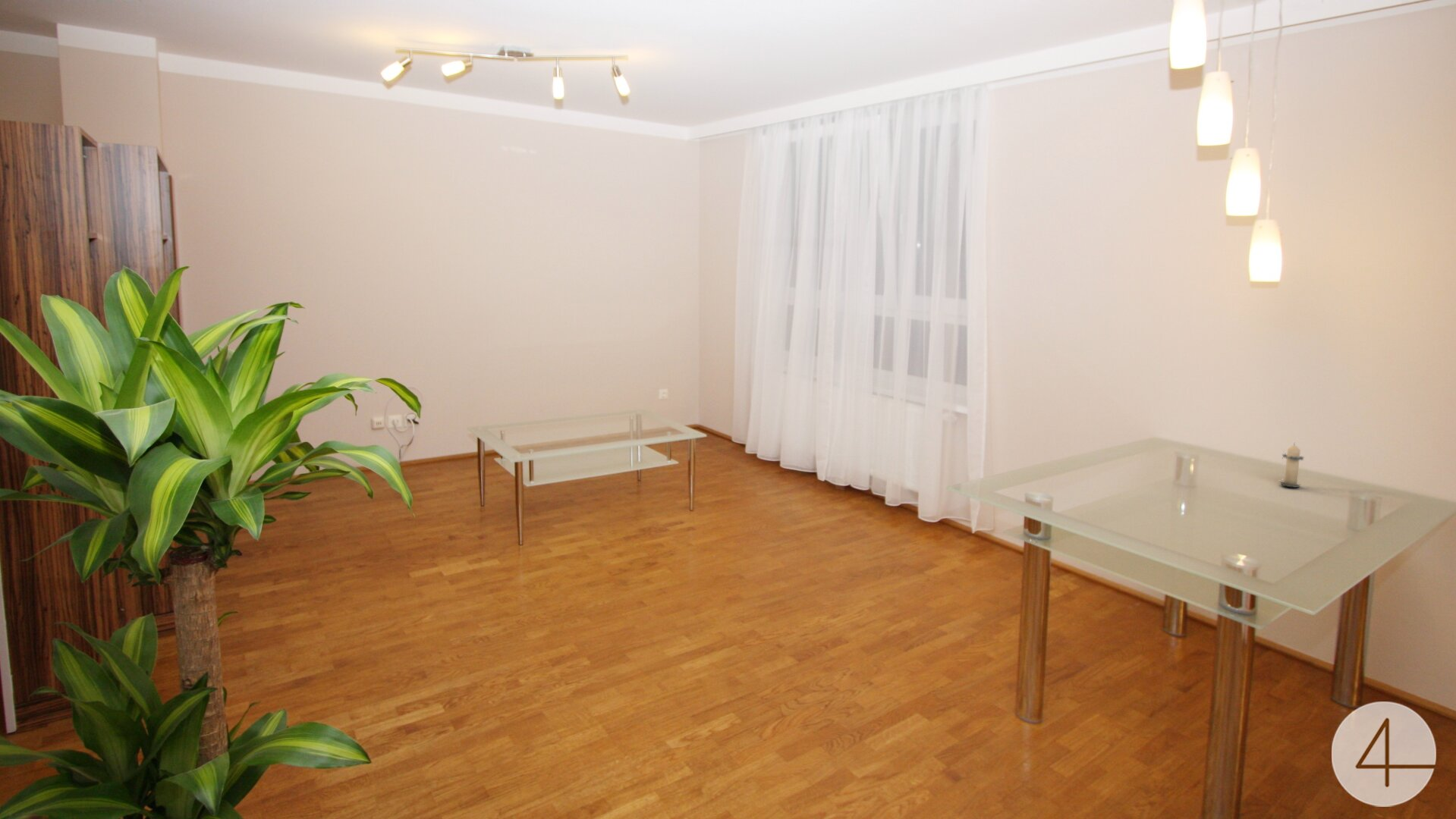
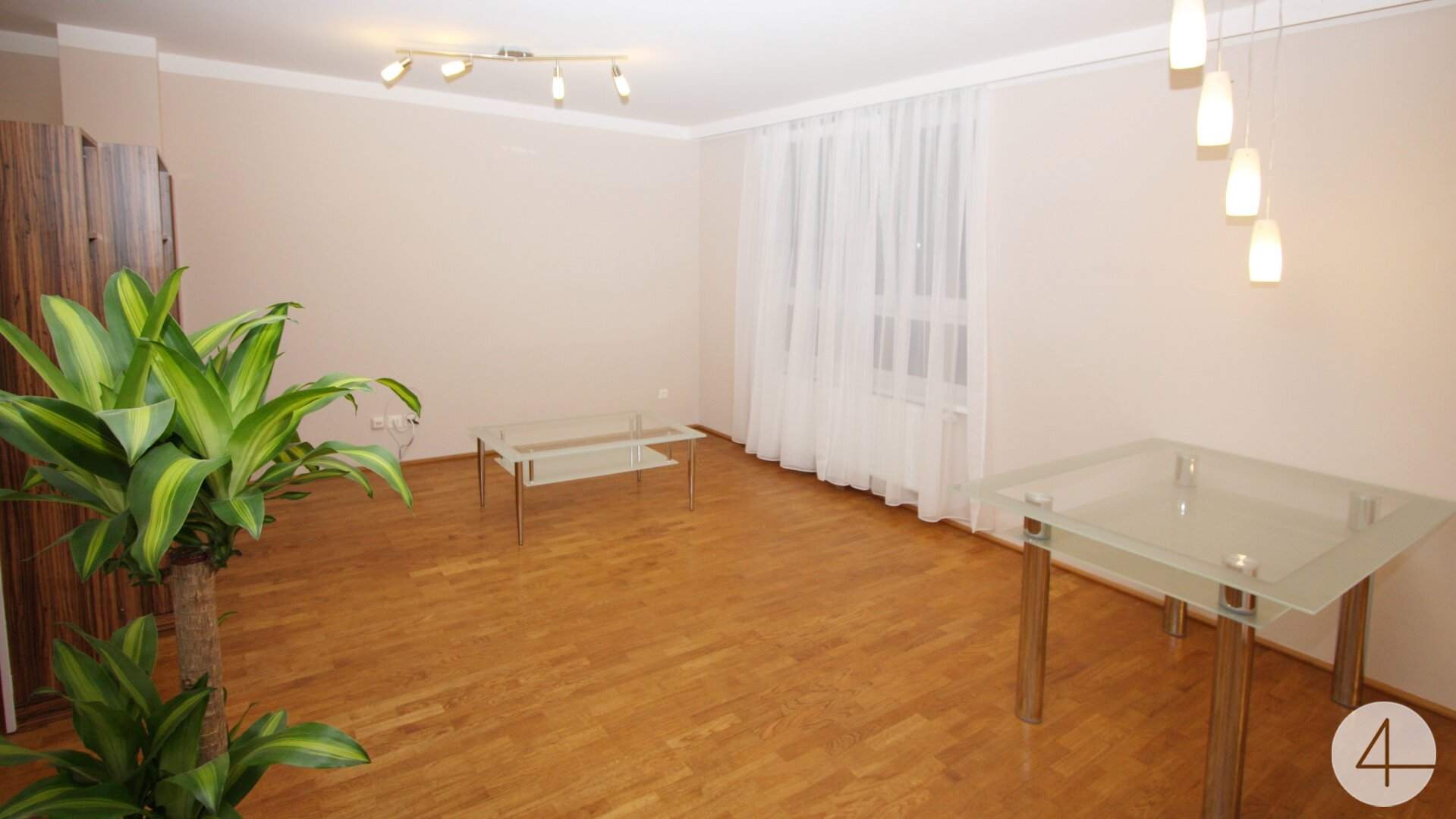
- candle (1292, 464)
